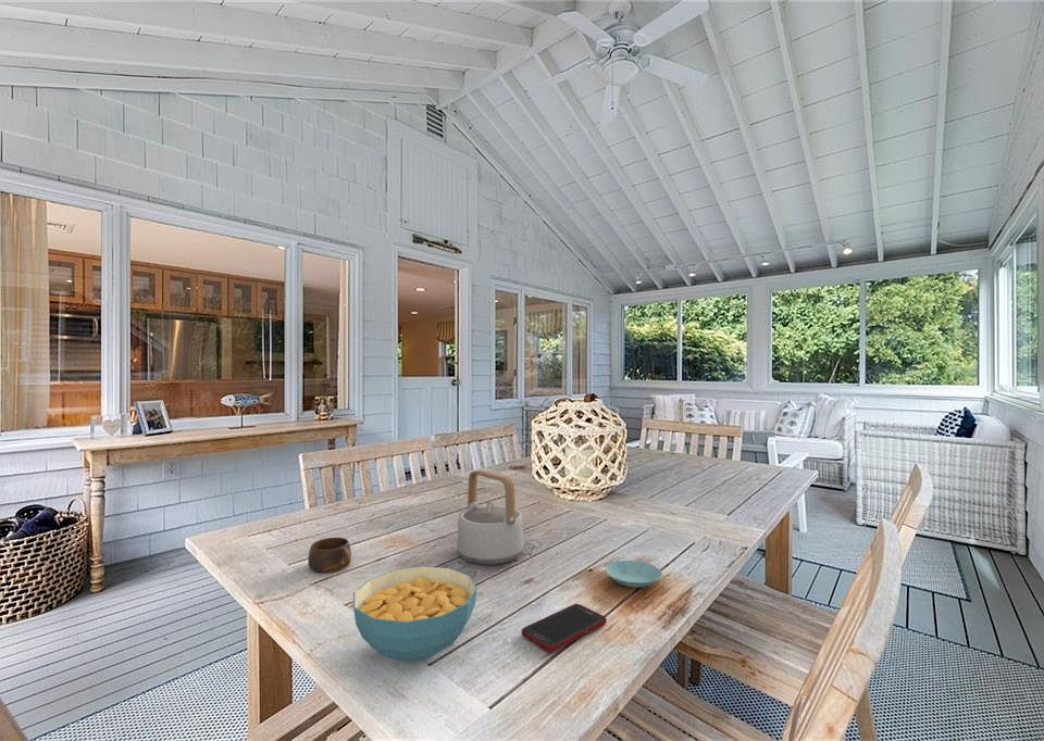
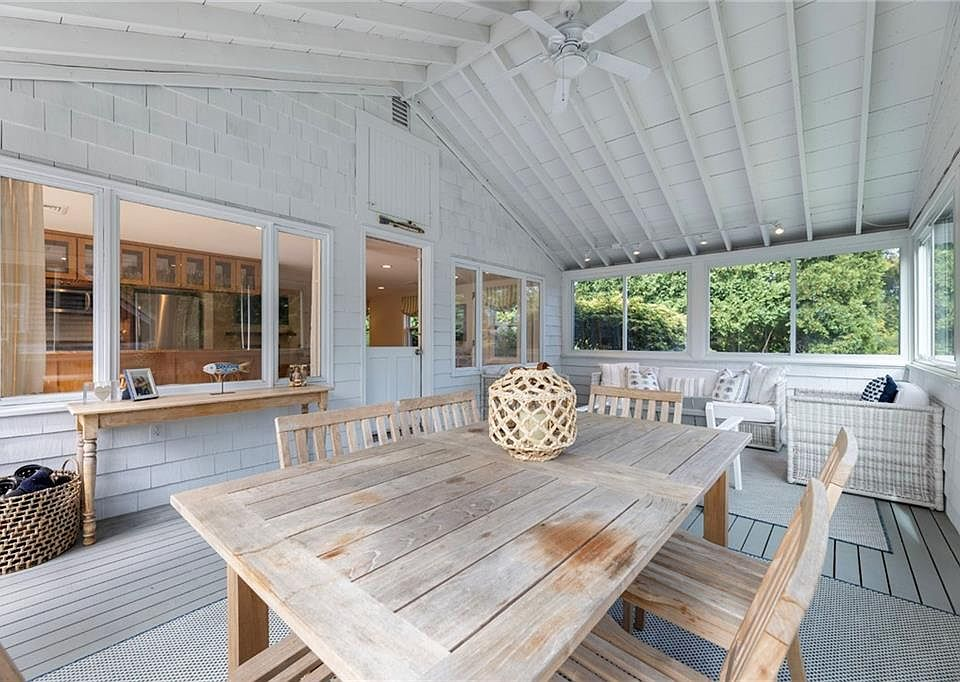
- cell phone (564, 626)
- cup (332, 555)
- saucer (633, 575)
- teapot (486, 512)
- cereal bowl (415, 620)
